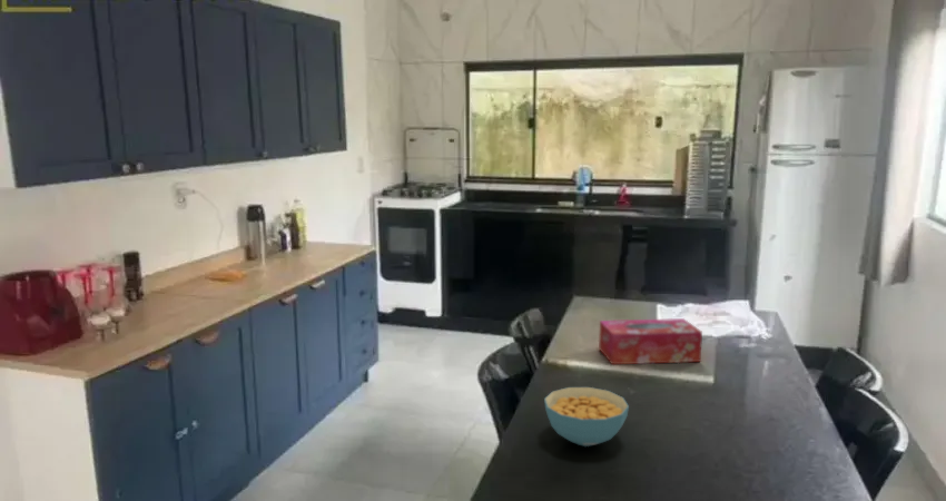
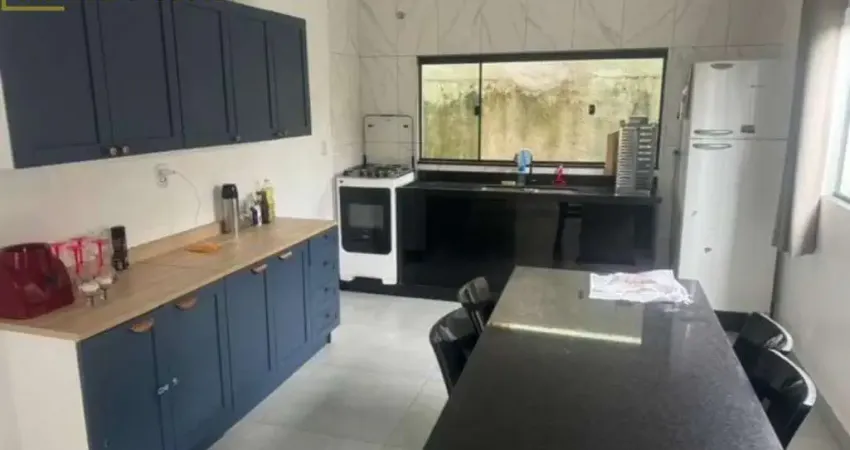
- tissue box (649, 341)
- cereal bowl (584, 421)
